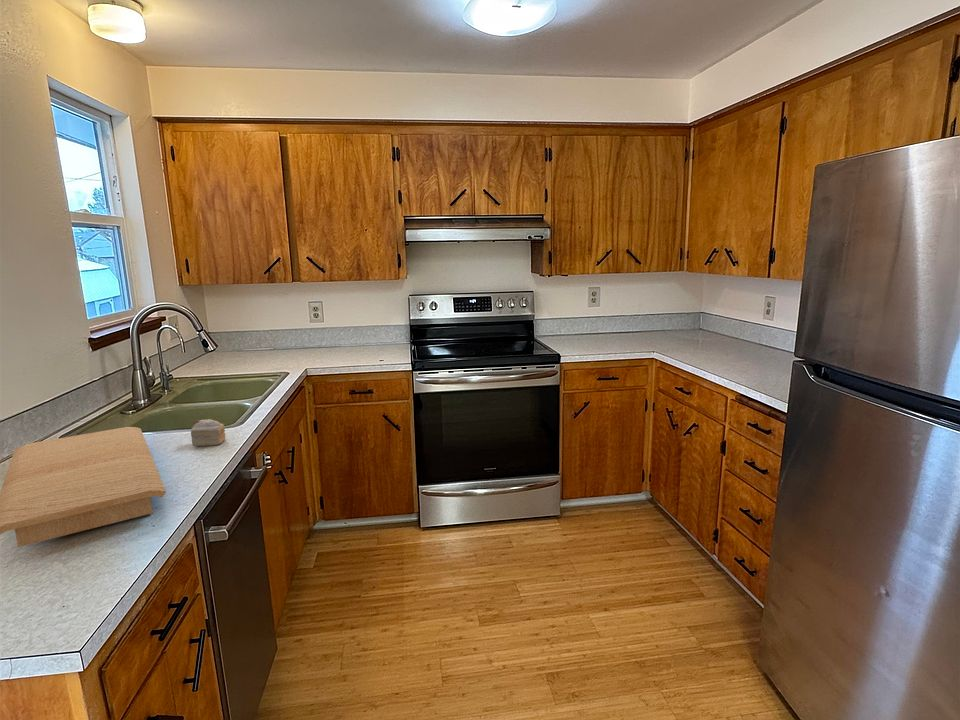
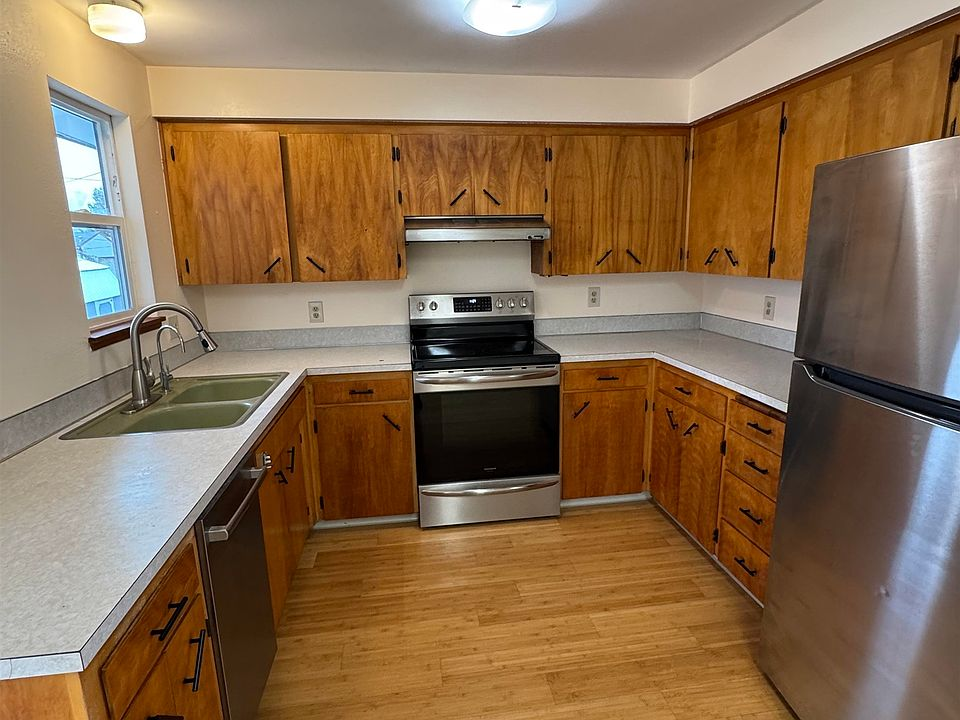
- cake slice (208, 431)
- cutting board (83, 477)
